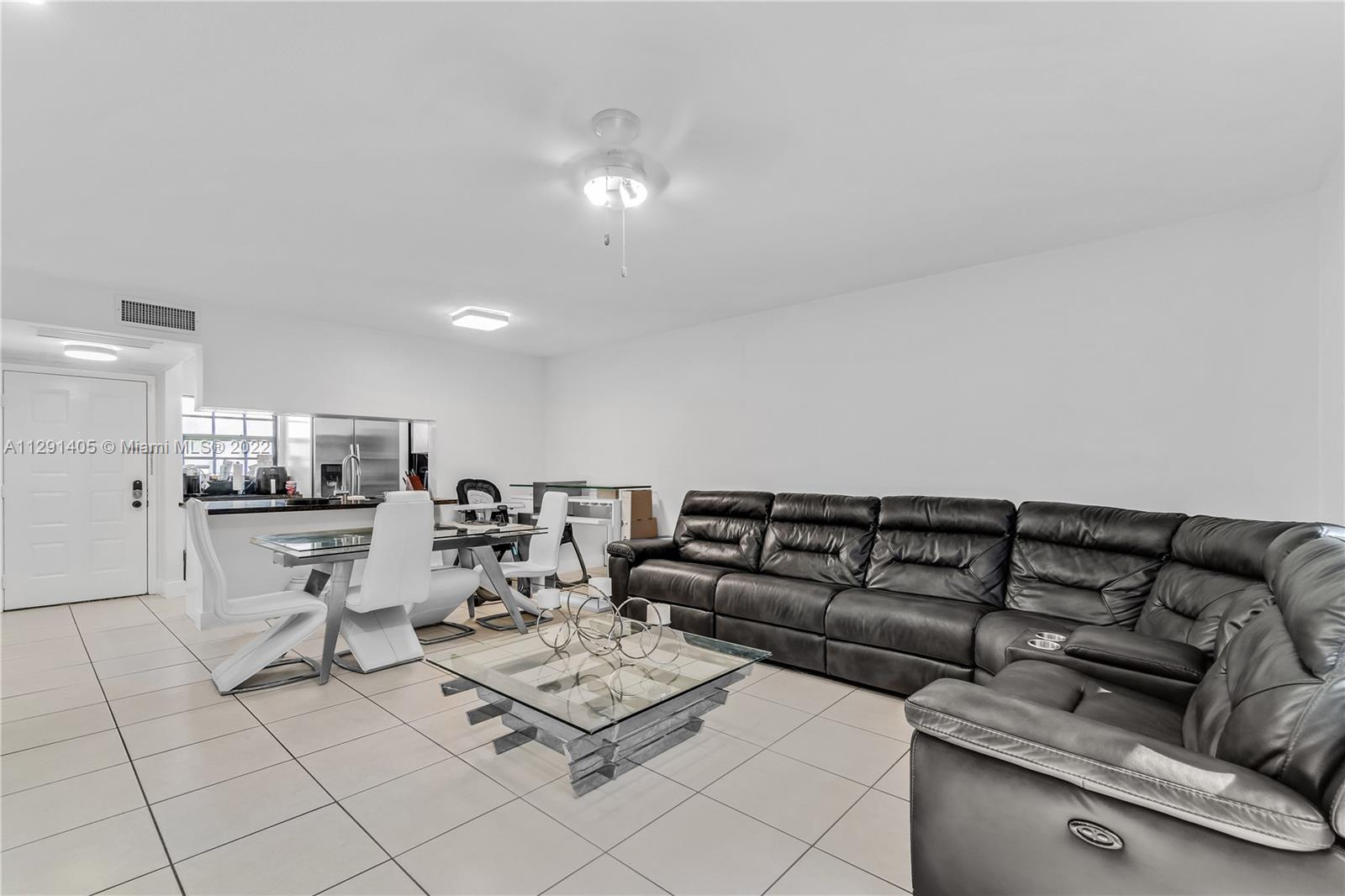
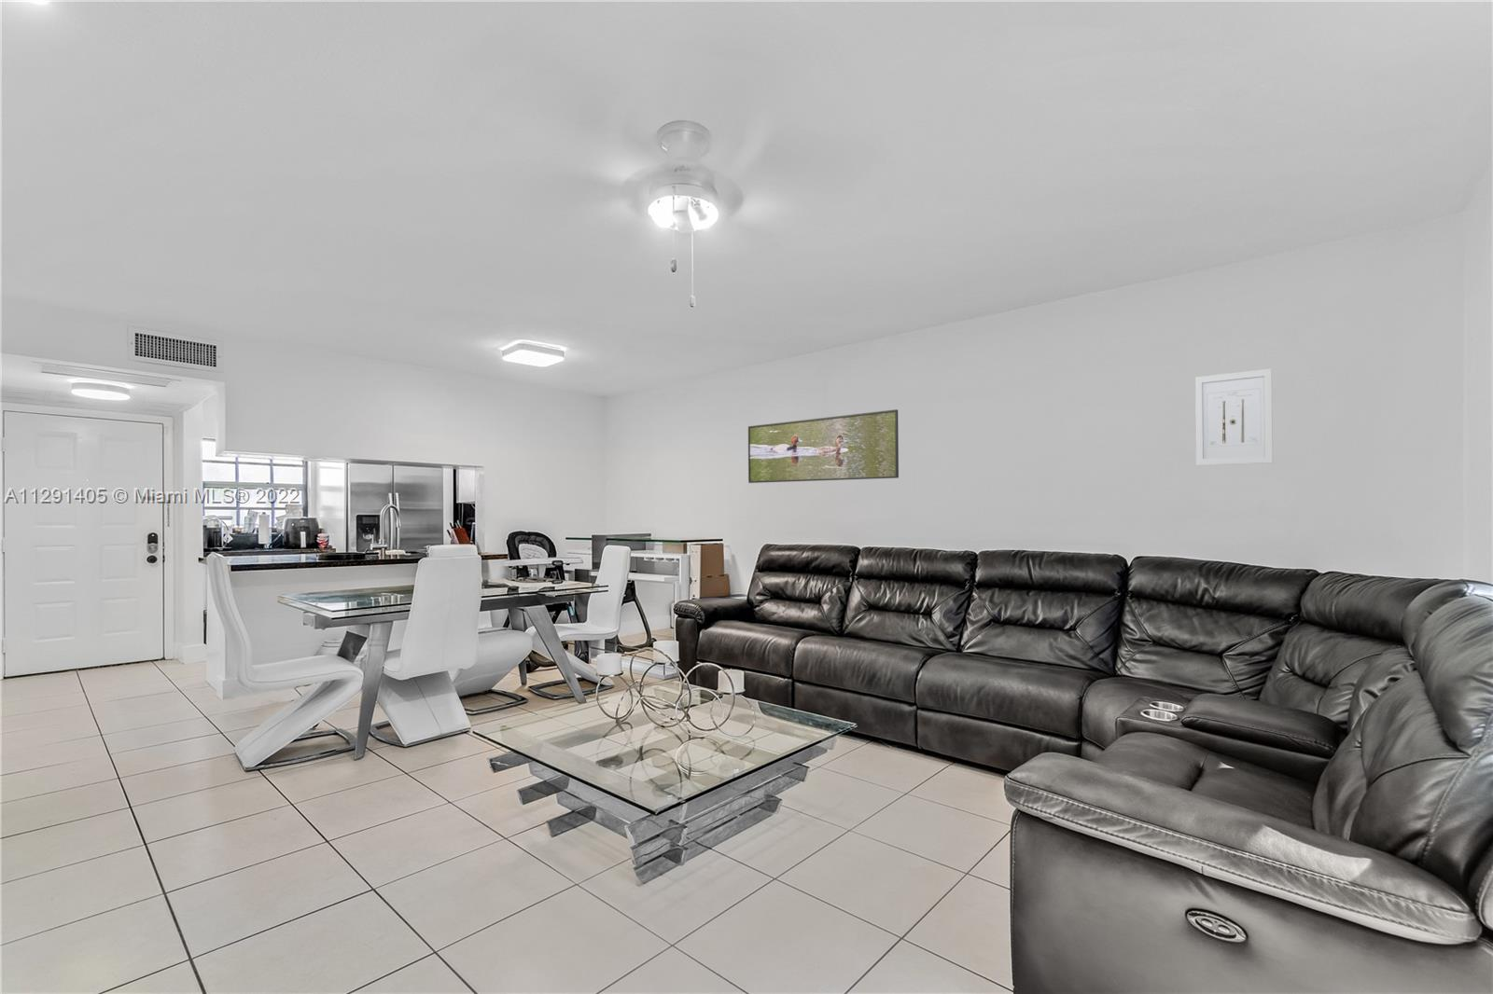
+ wall art (1232, 418)
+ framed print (816, 449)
